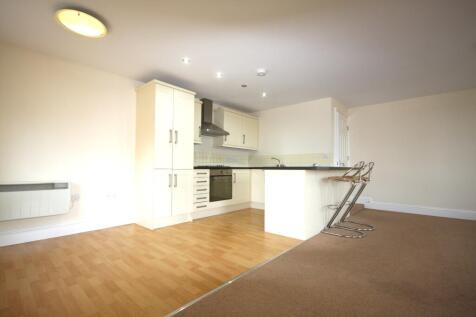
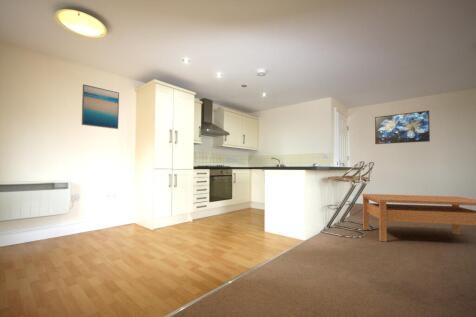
+ coffee table (421, 217)
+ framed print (400, 128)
+ wall art (101, 107)
